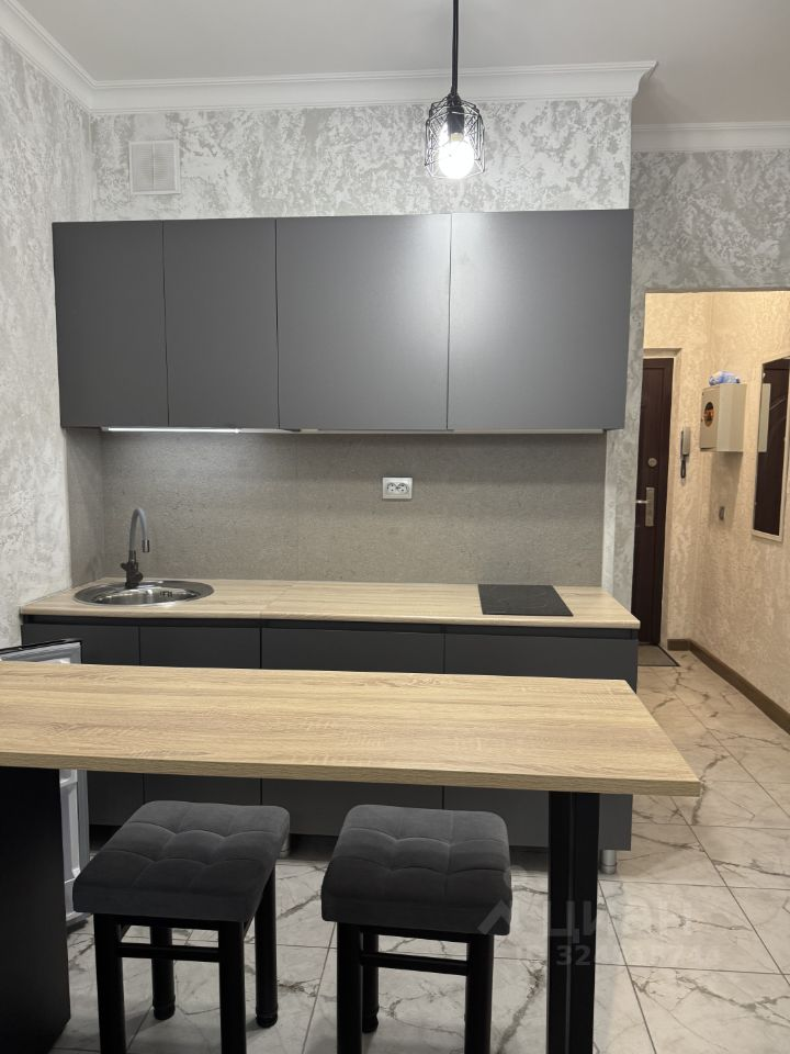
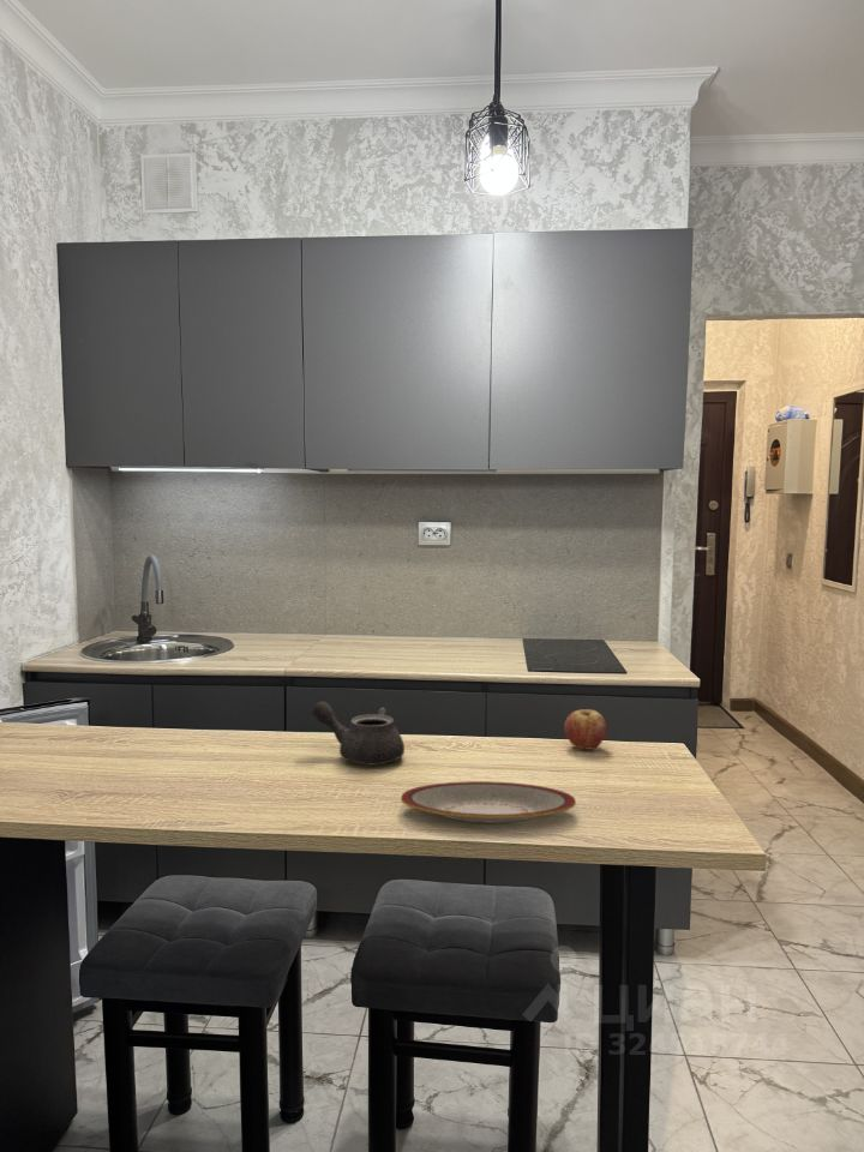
+ teapot (358, 730)
+ fruit (584, 727)
+ plate (487, 805)
